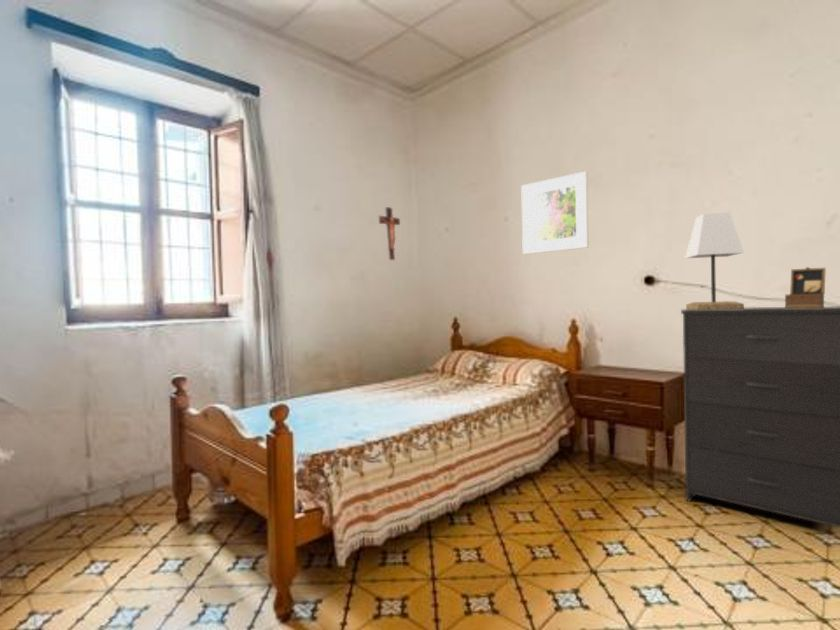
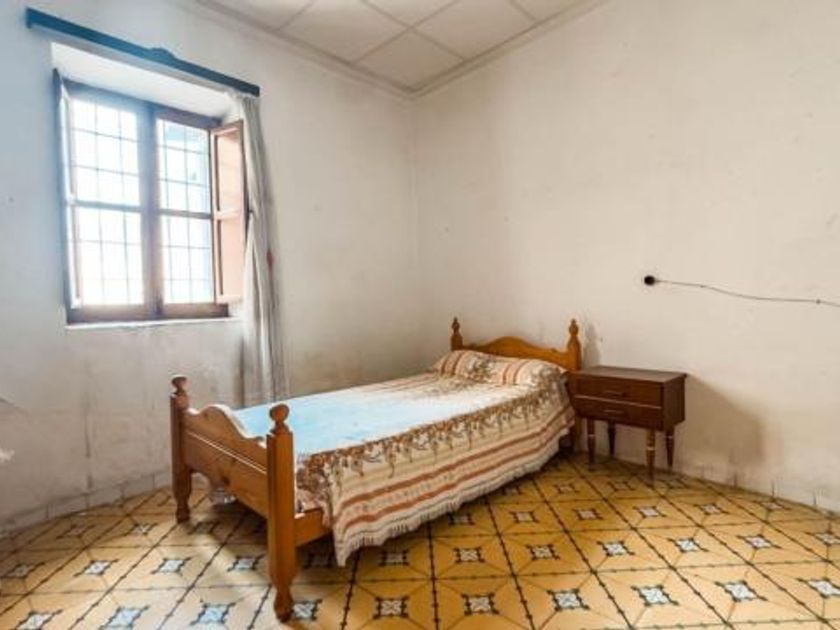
- dresser (769, 408)
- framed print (553, 214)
- wooden box (805, 286)
- lamp (713, 261)
- crucifix (392, 233)
